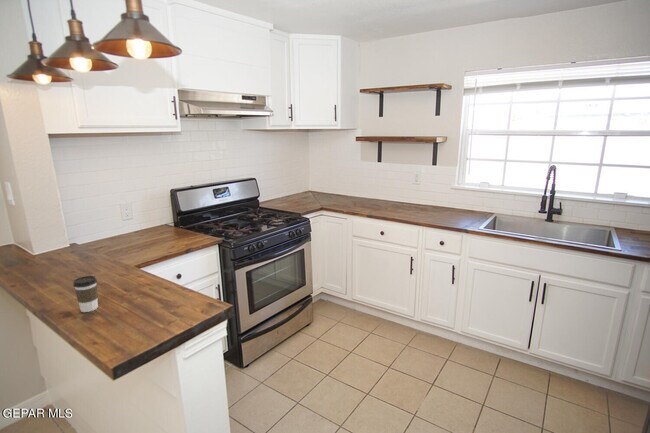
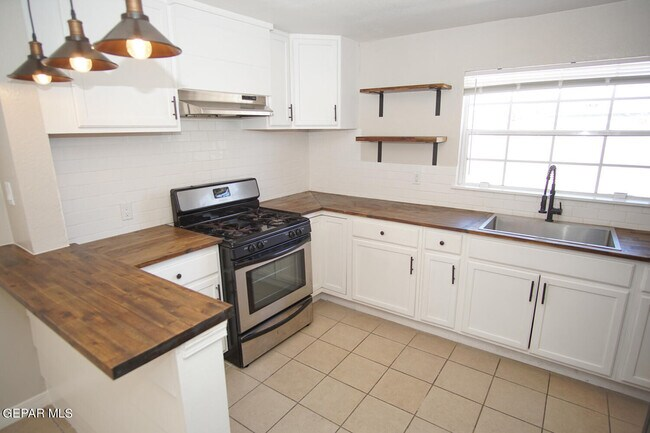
- coffee cup (87, 294)
